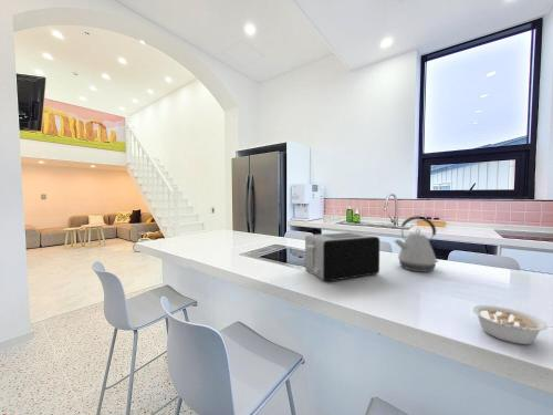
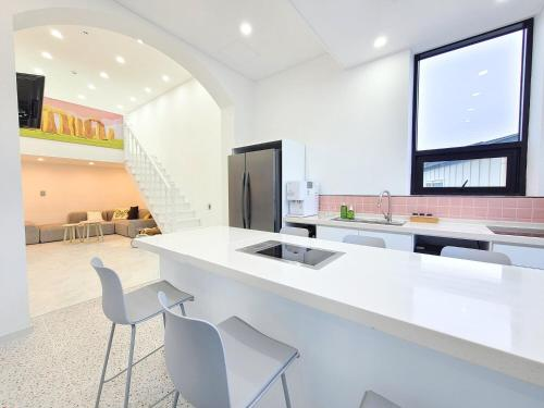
- legume (509, 323)
- toaster (341, 253)
- kettle (416, 241)
